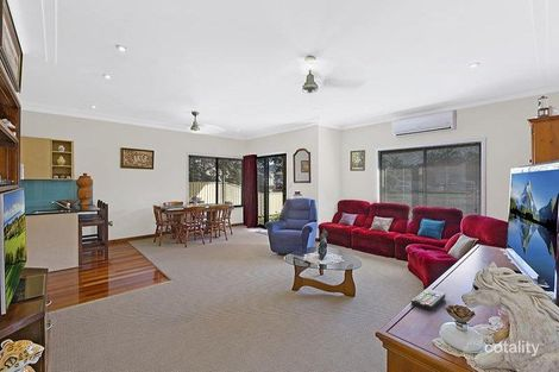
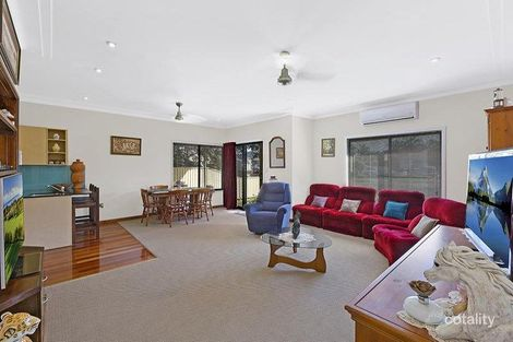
- remote control (428, 298)
